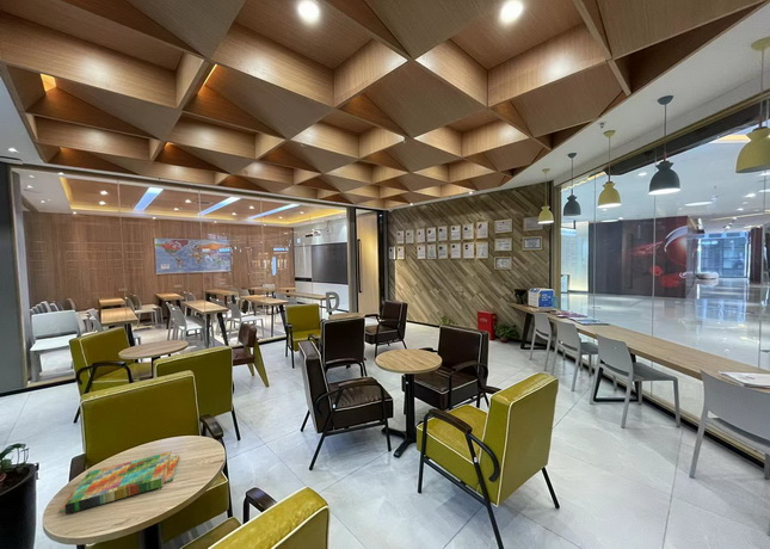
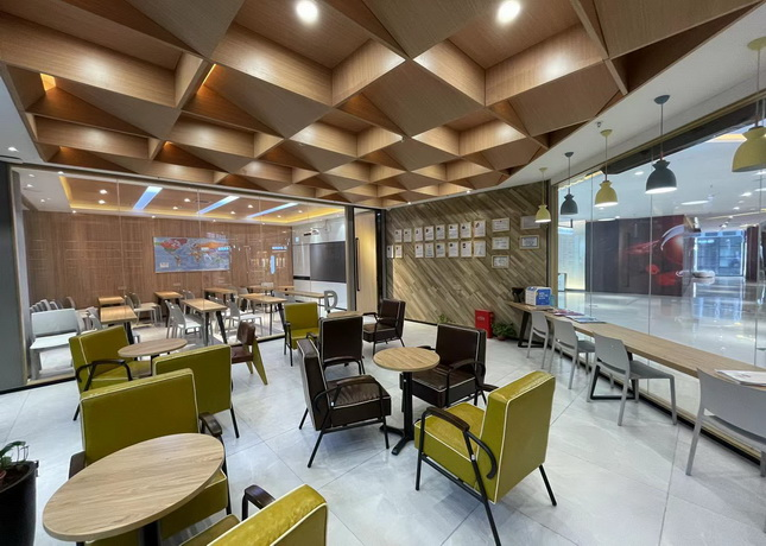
- board game (125, 477)
